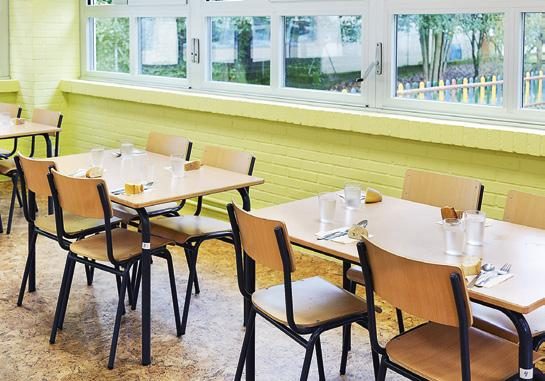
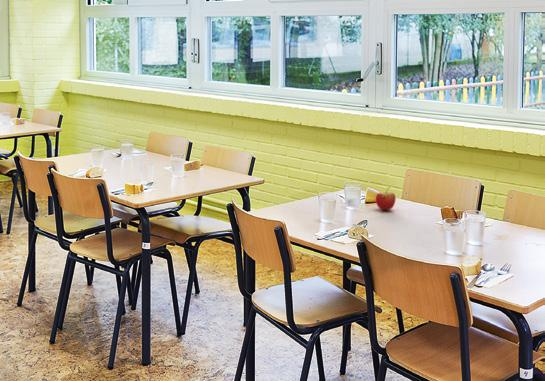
+ apple (385, 198)
